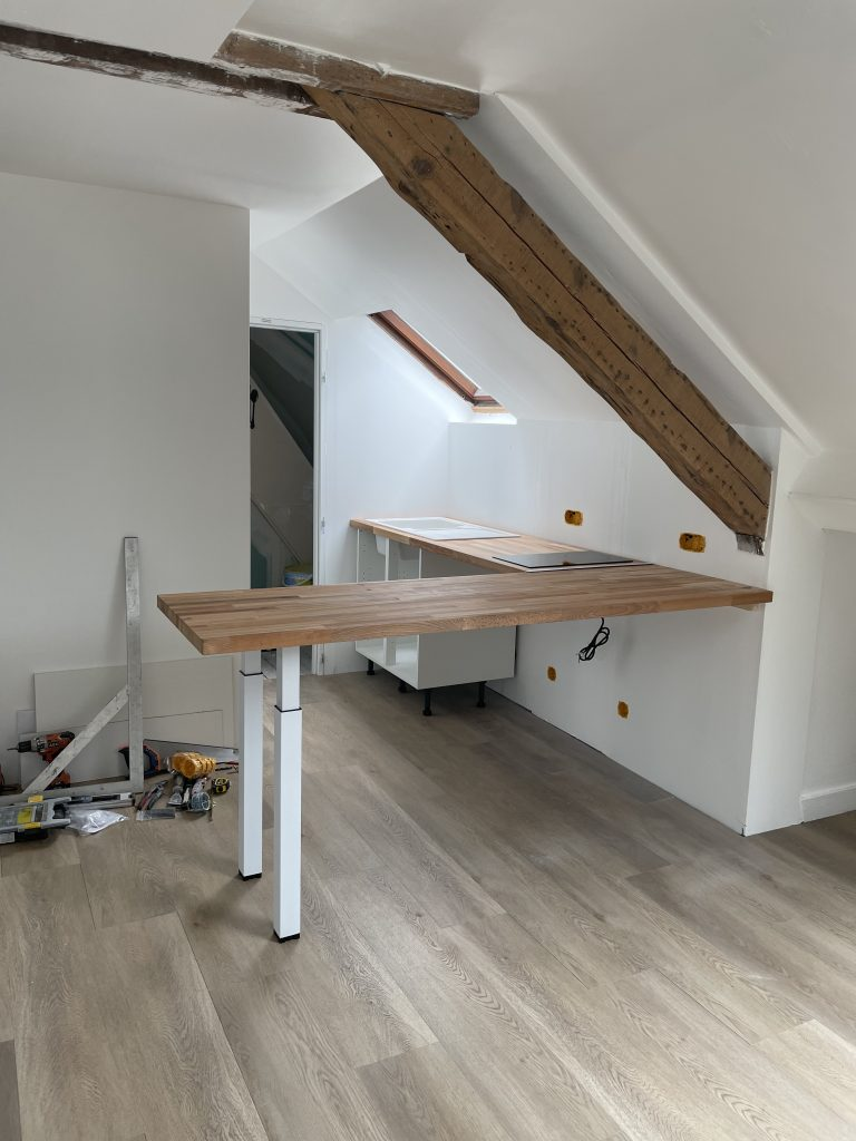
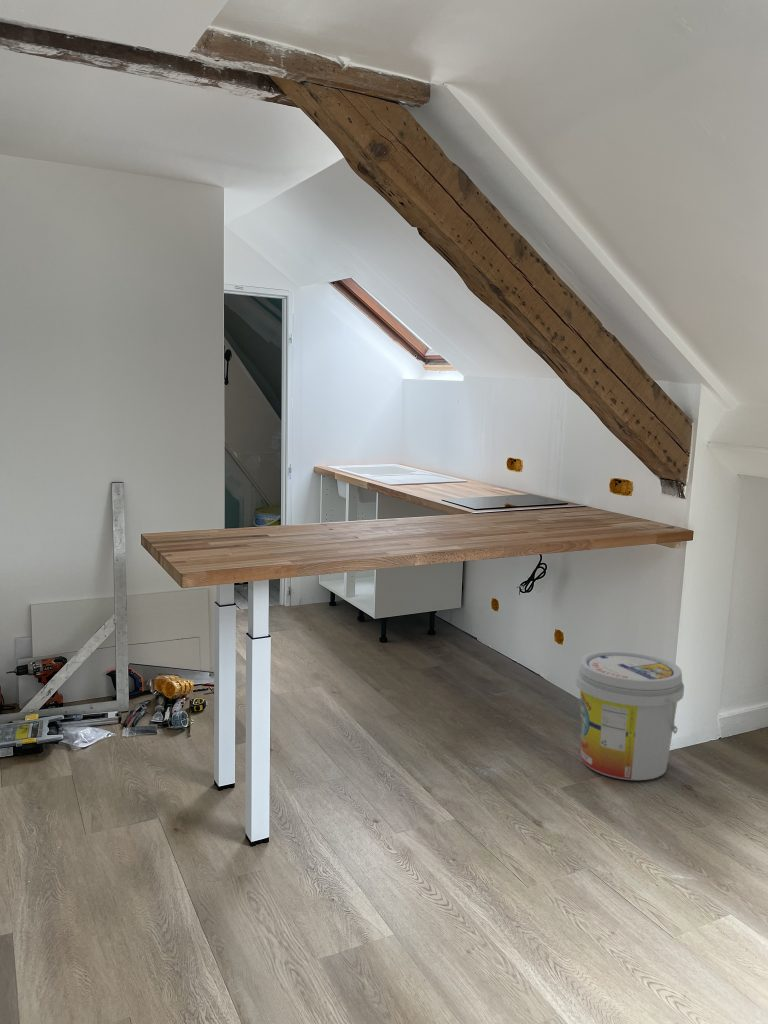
+ bucket (627, 714)
